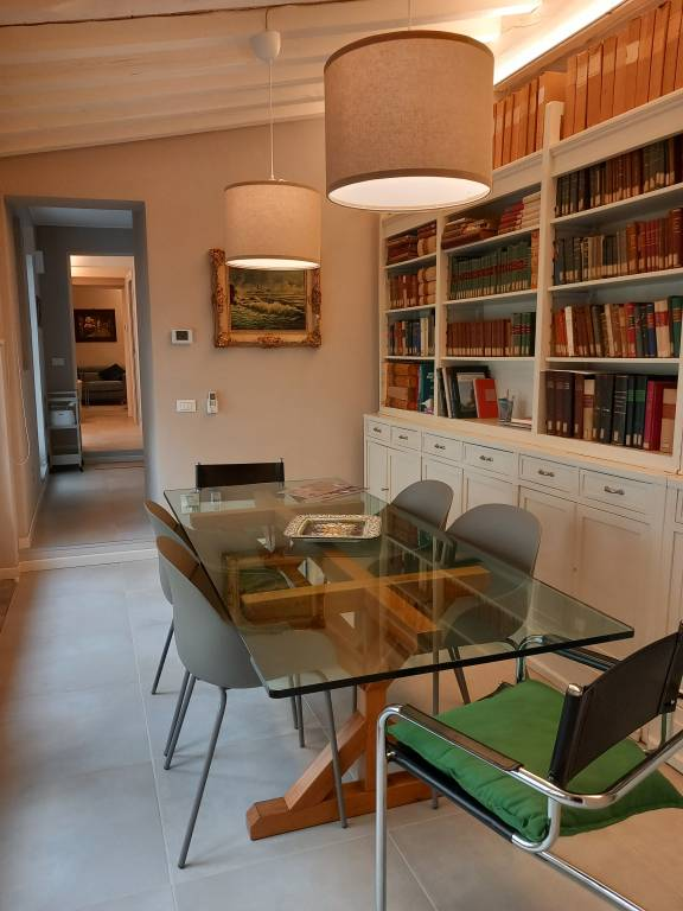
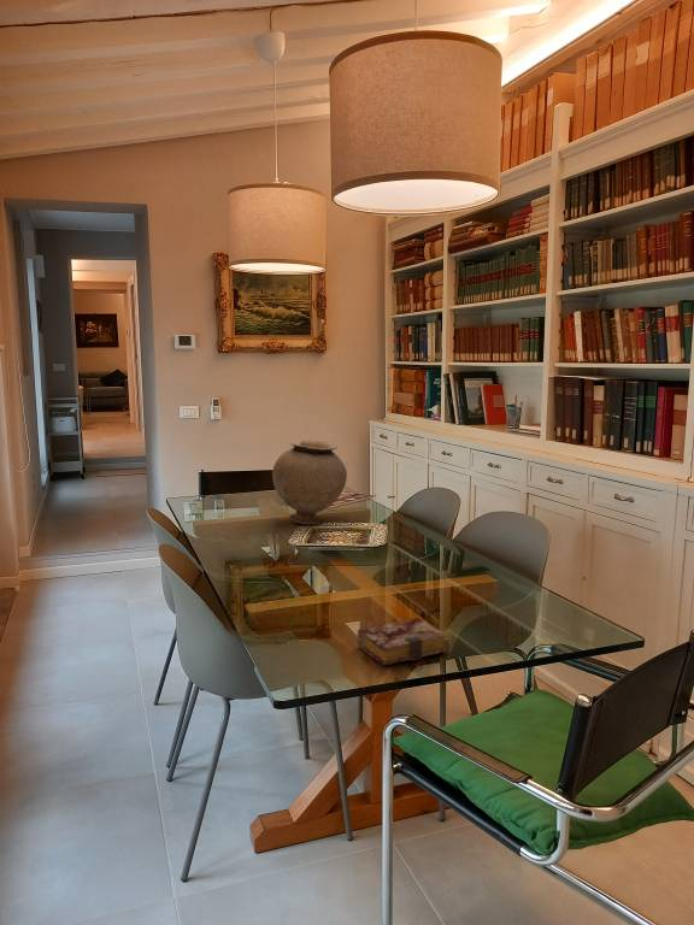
+ book (401, 640)
+ vase (310, 482)
